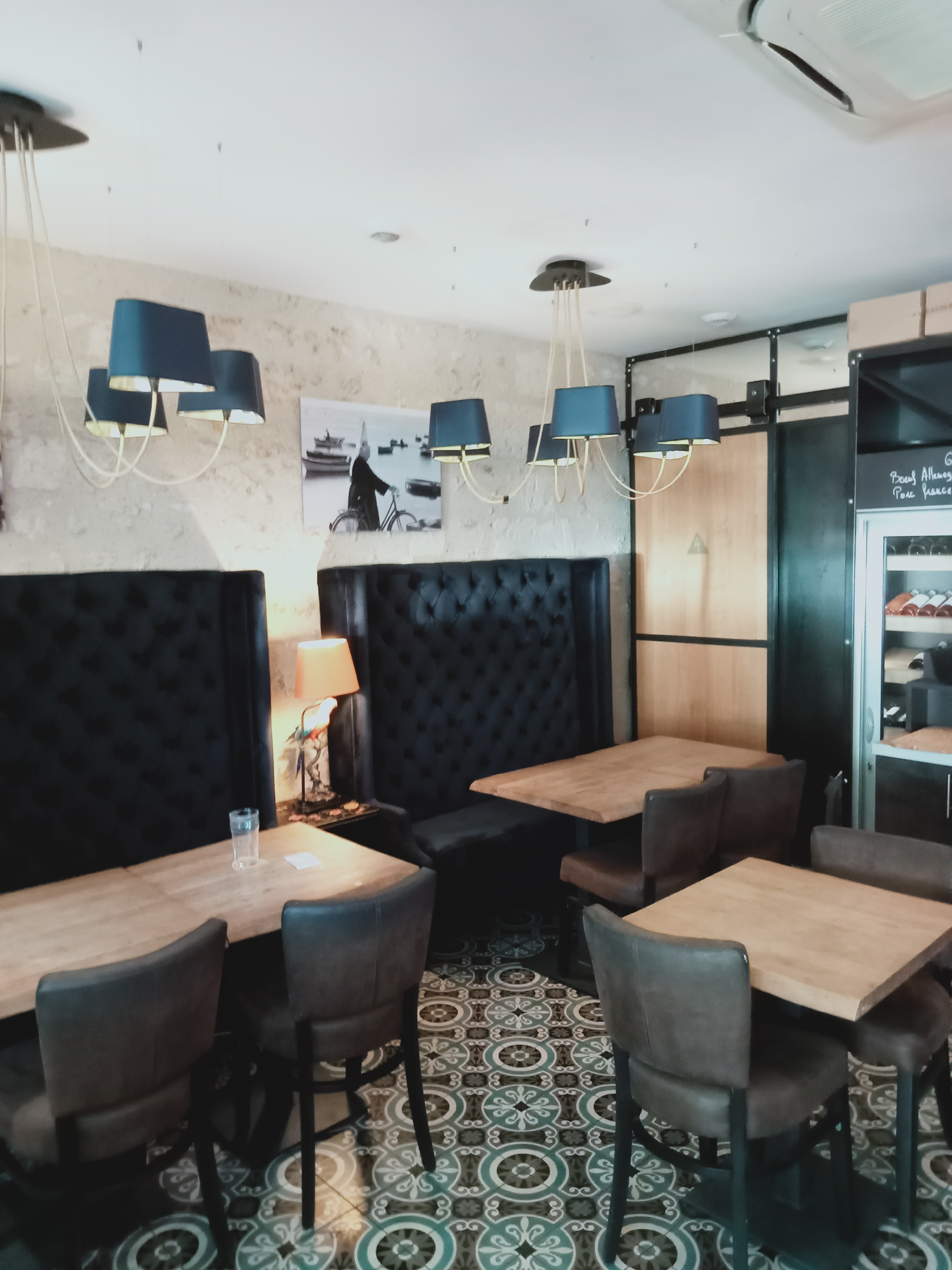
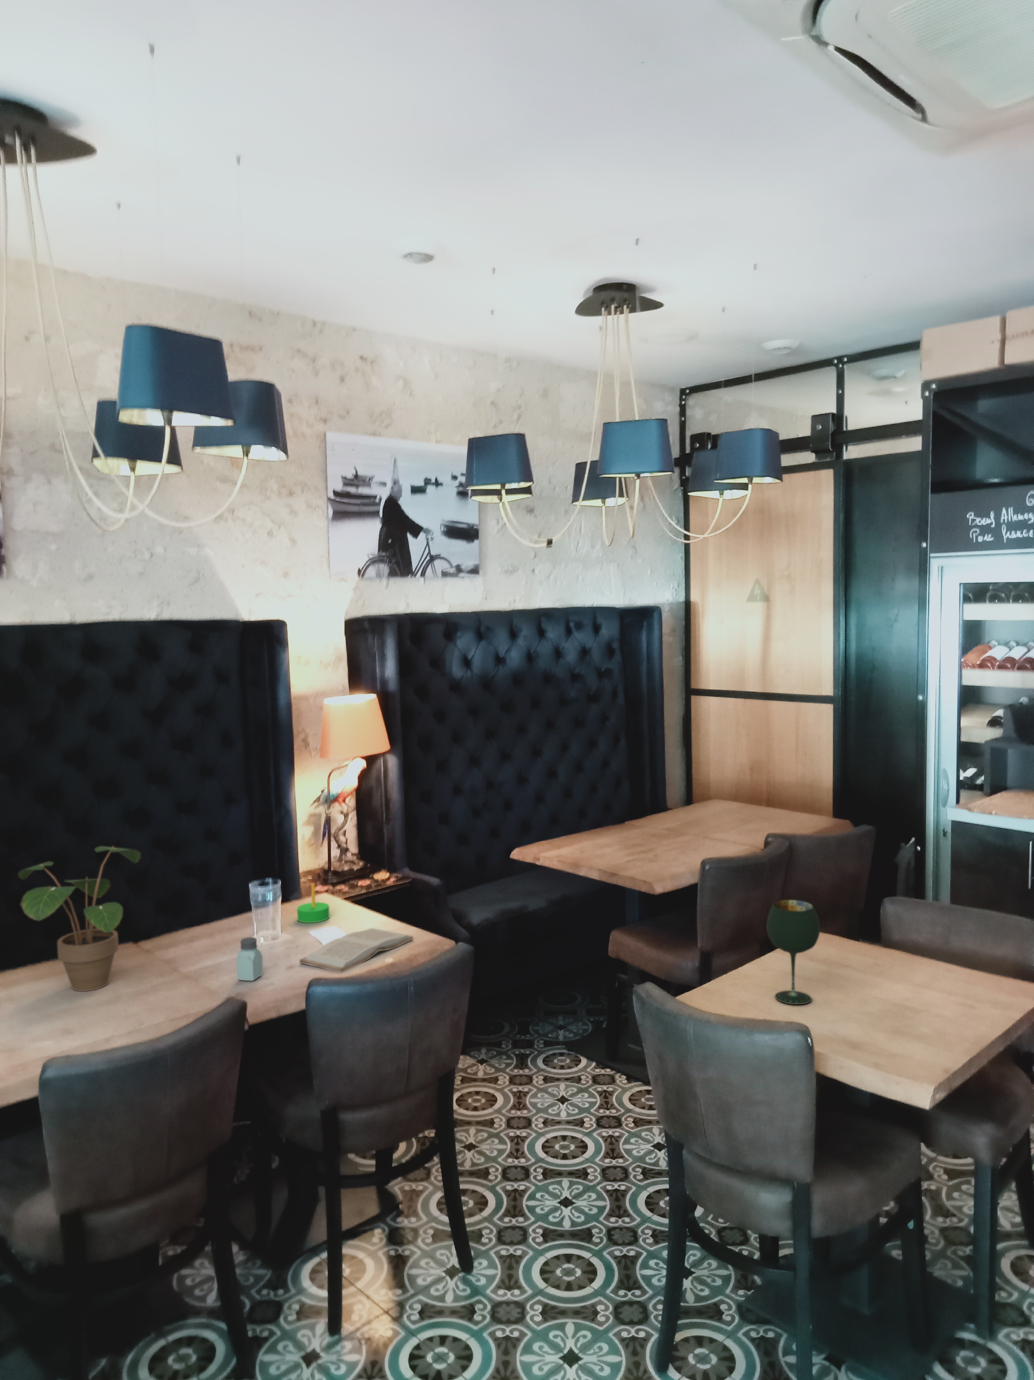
+ book (357, 945)
+ candle (313, 899)
+ potted plant (86, 920)
+ saltshaker (249, 958)
+ wine glass (793, 952)
